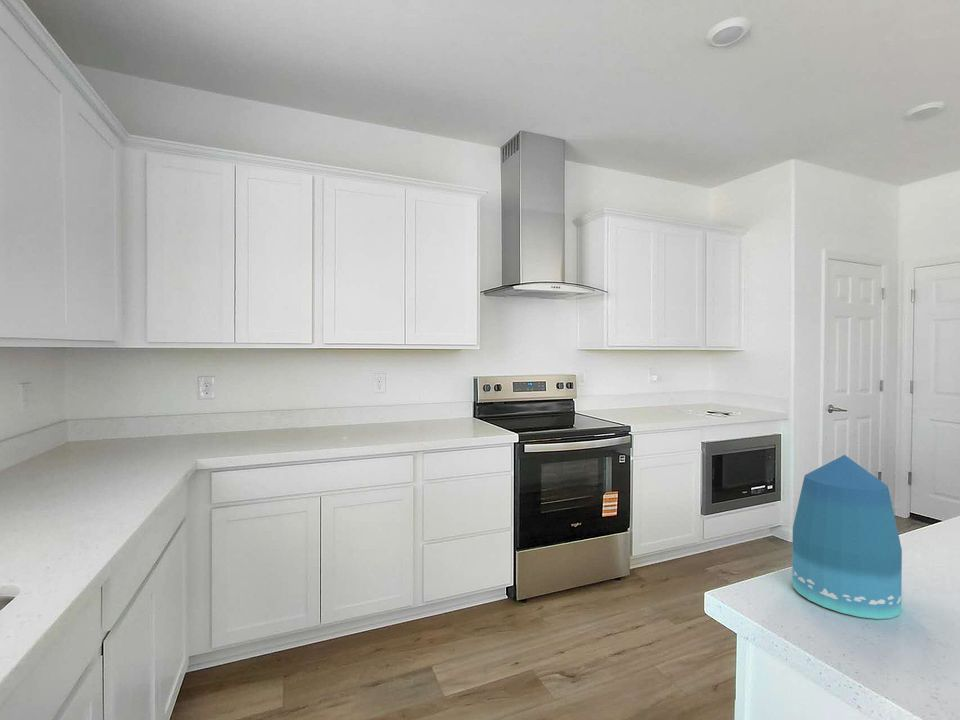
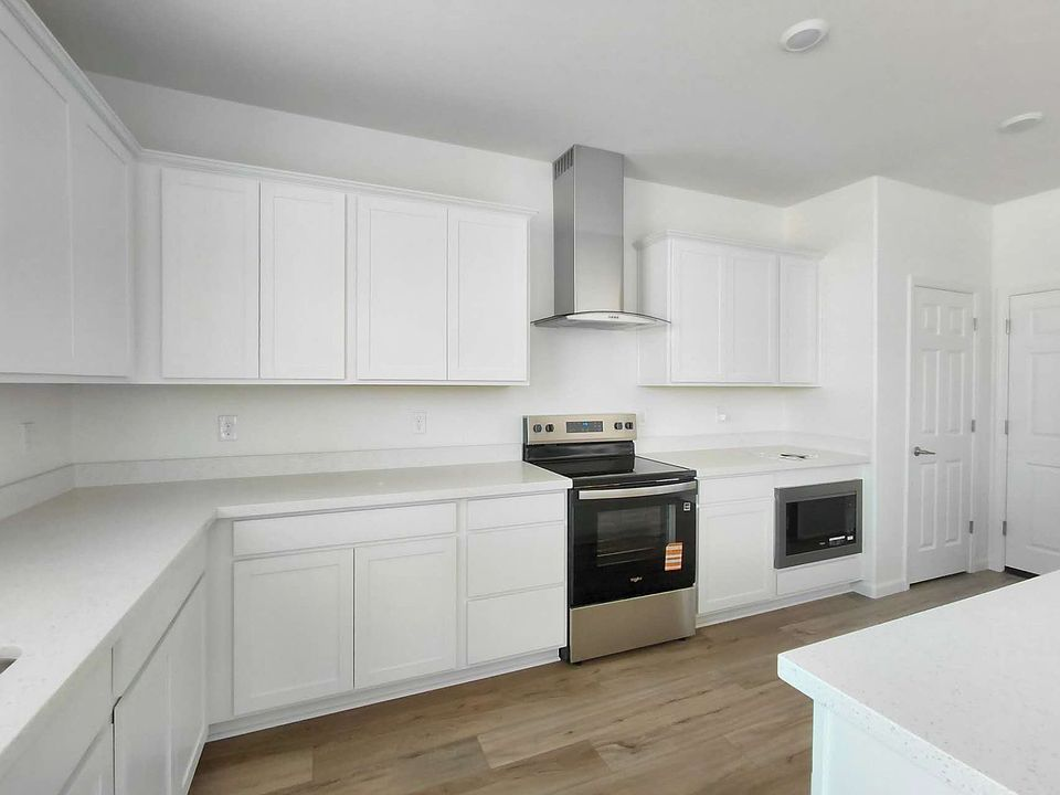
- vase (844, 524)
